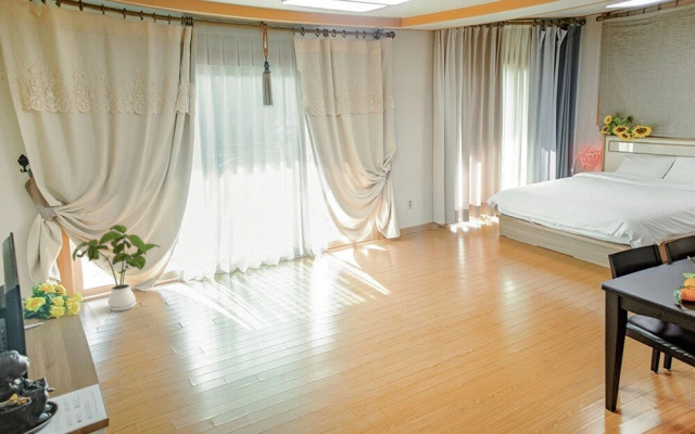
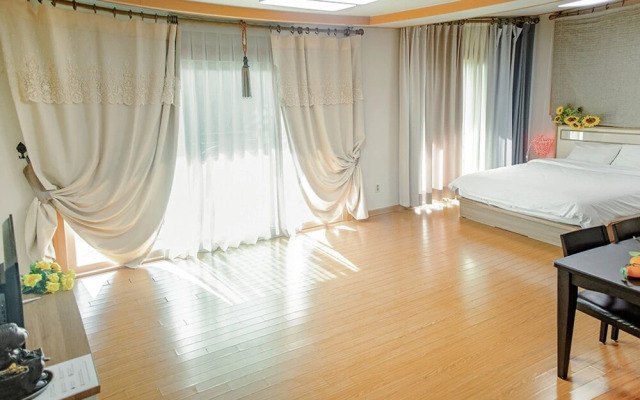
- house plant (125, 268)
